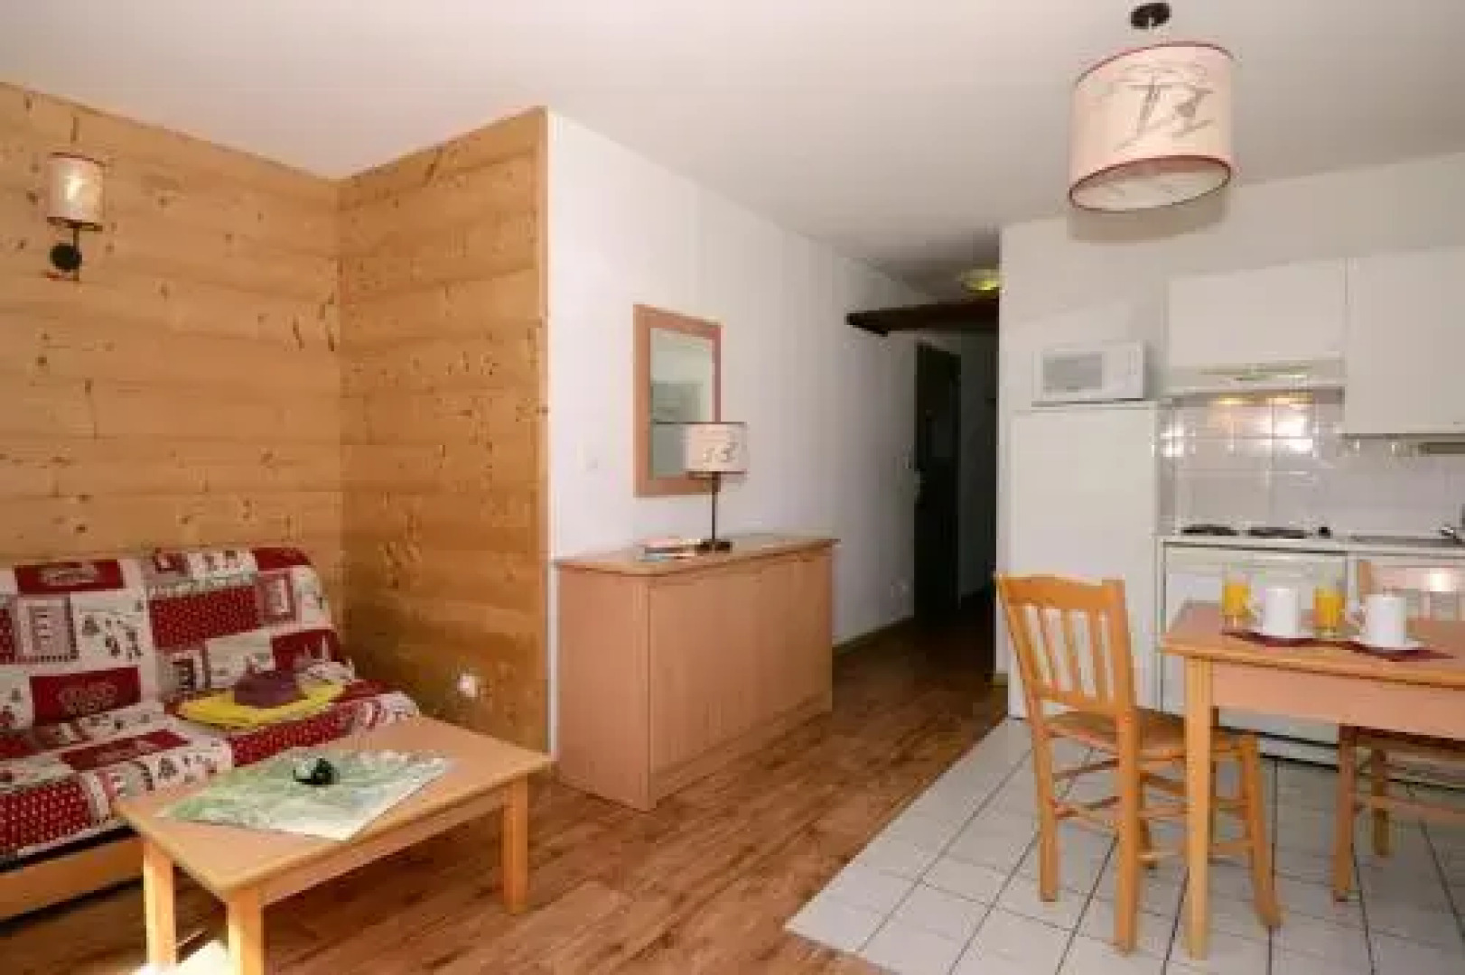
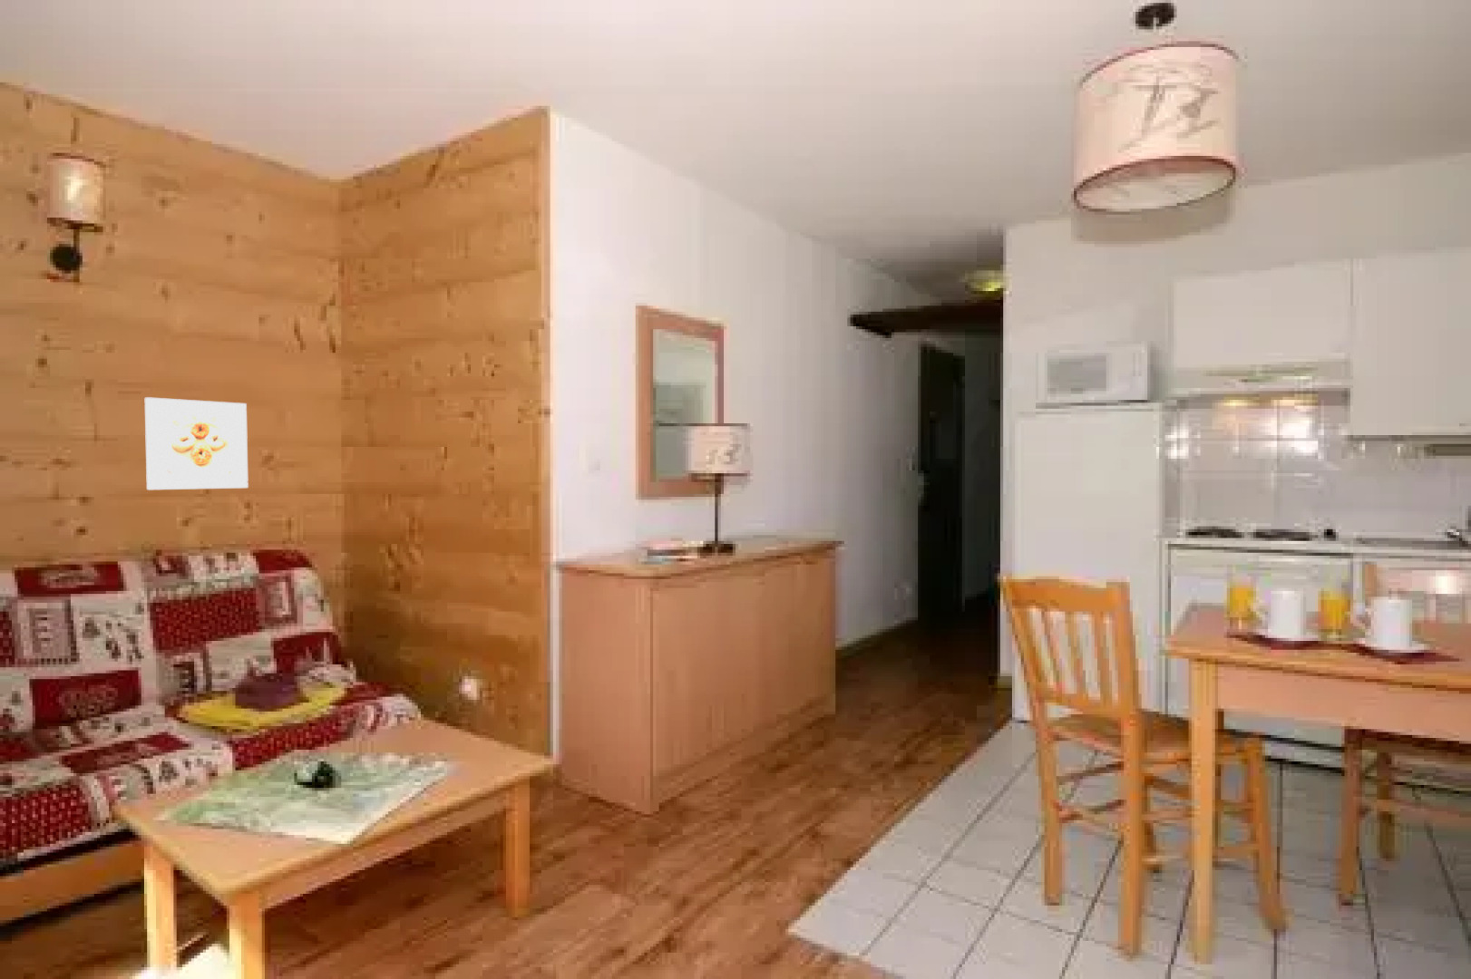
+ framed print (199, 445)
